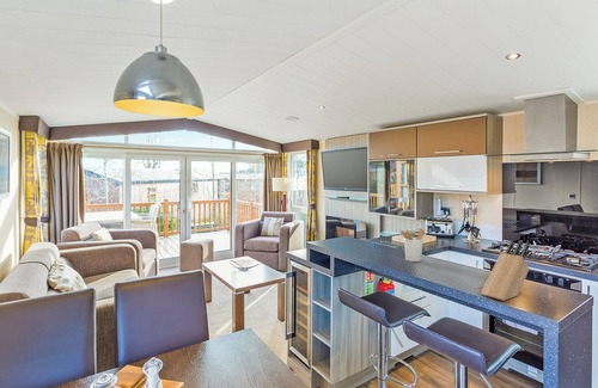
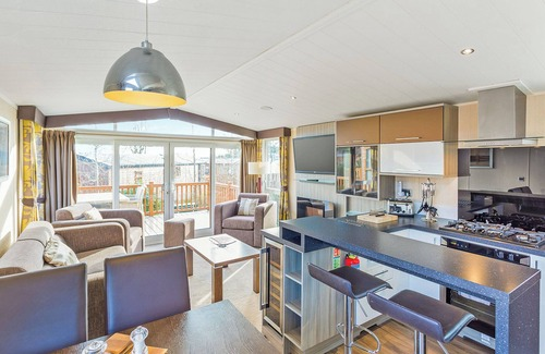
- utensil holder (410, 244)
- knife block (507, 267)
